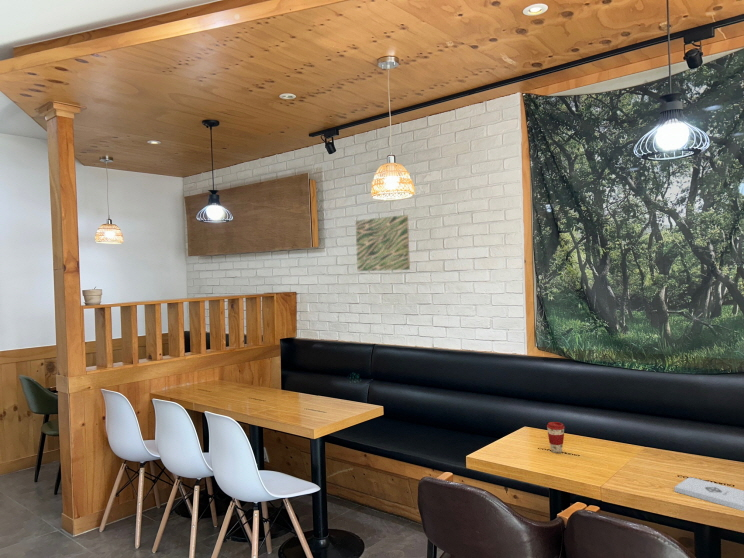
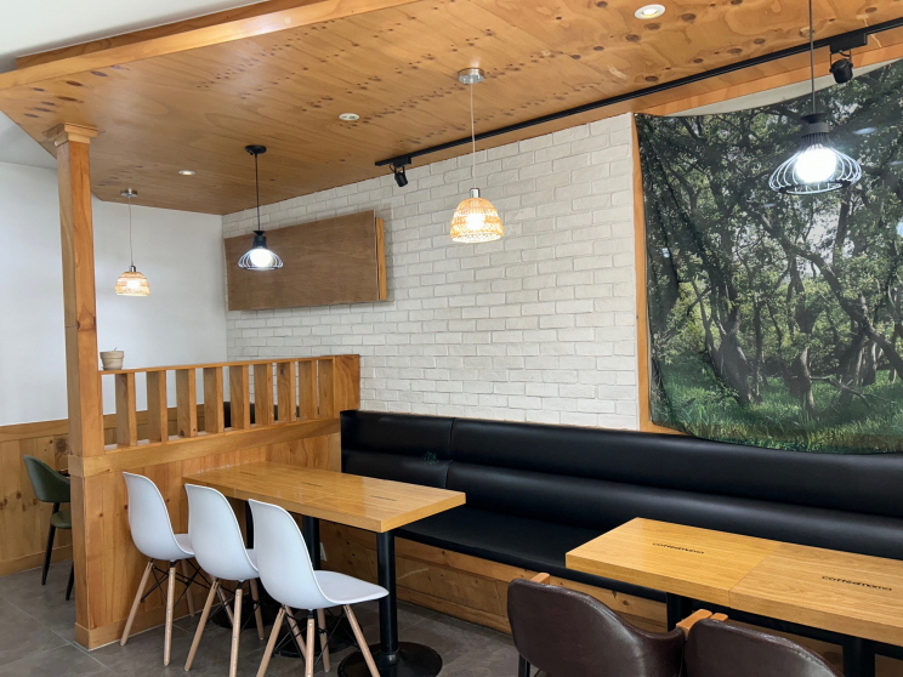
- notepad (715, 492)
- wall art (381, 244)
- coffee cup (556, 437)
